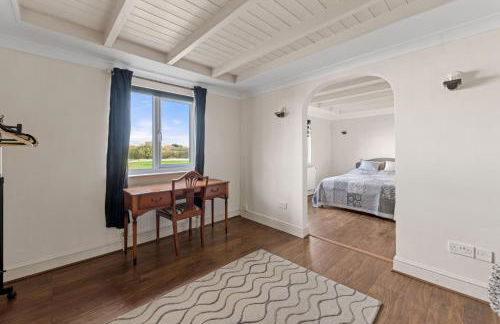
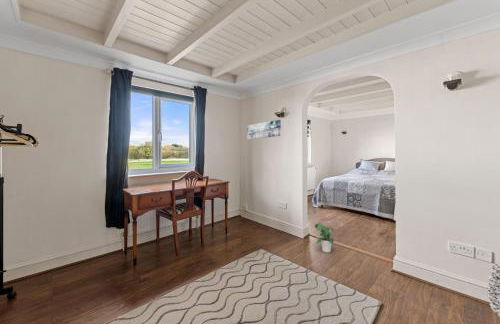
+ potted plant (324, 237)
+ wall art (262, 130)
